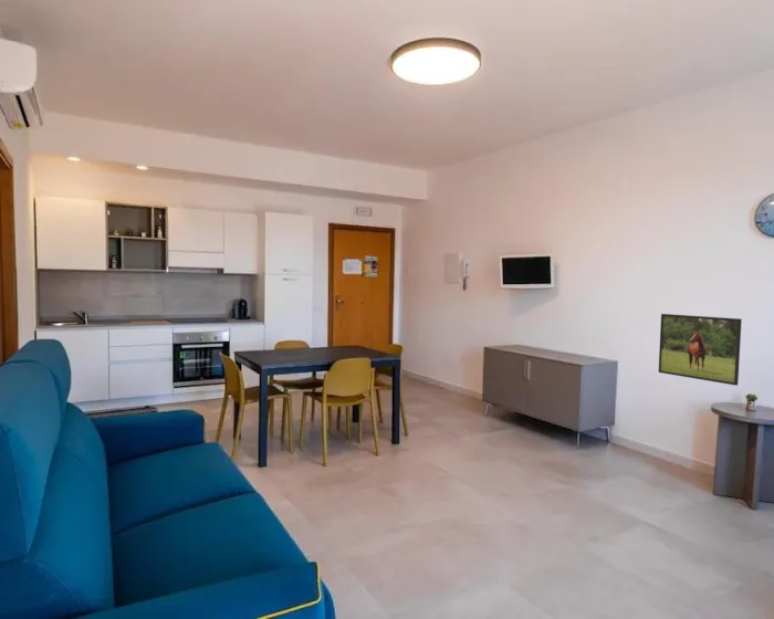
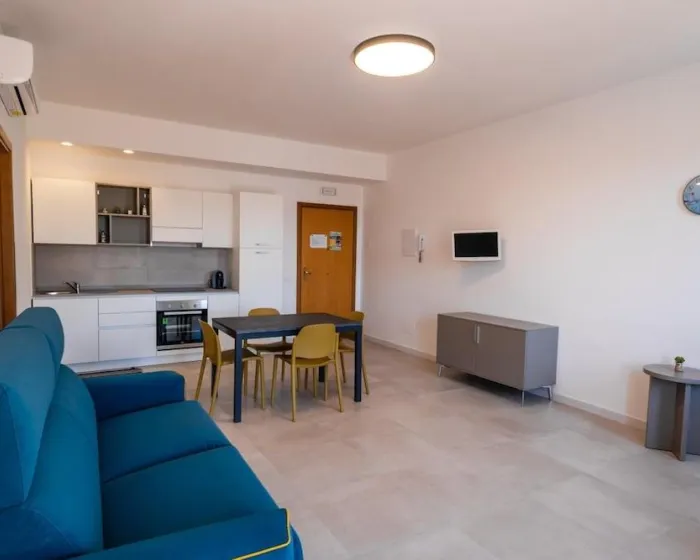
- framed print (697, 347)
